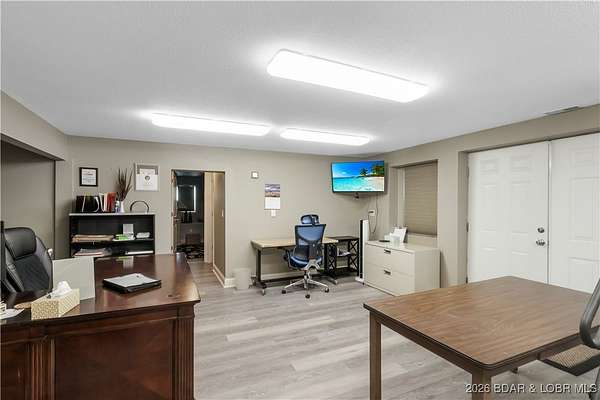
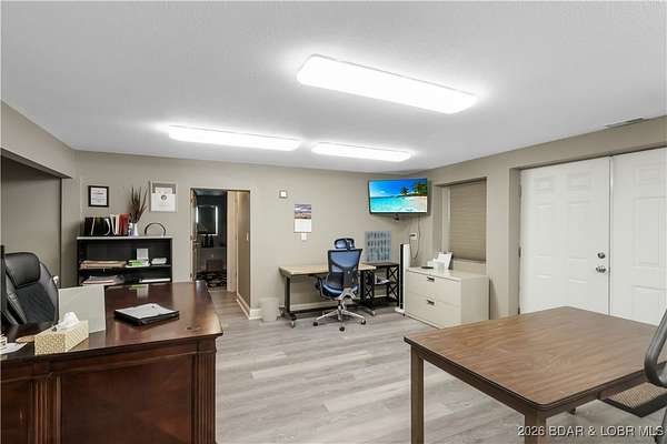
+ wall art (378, 246)
